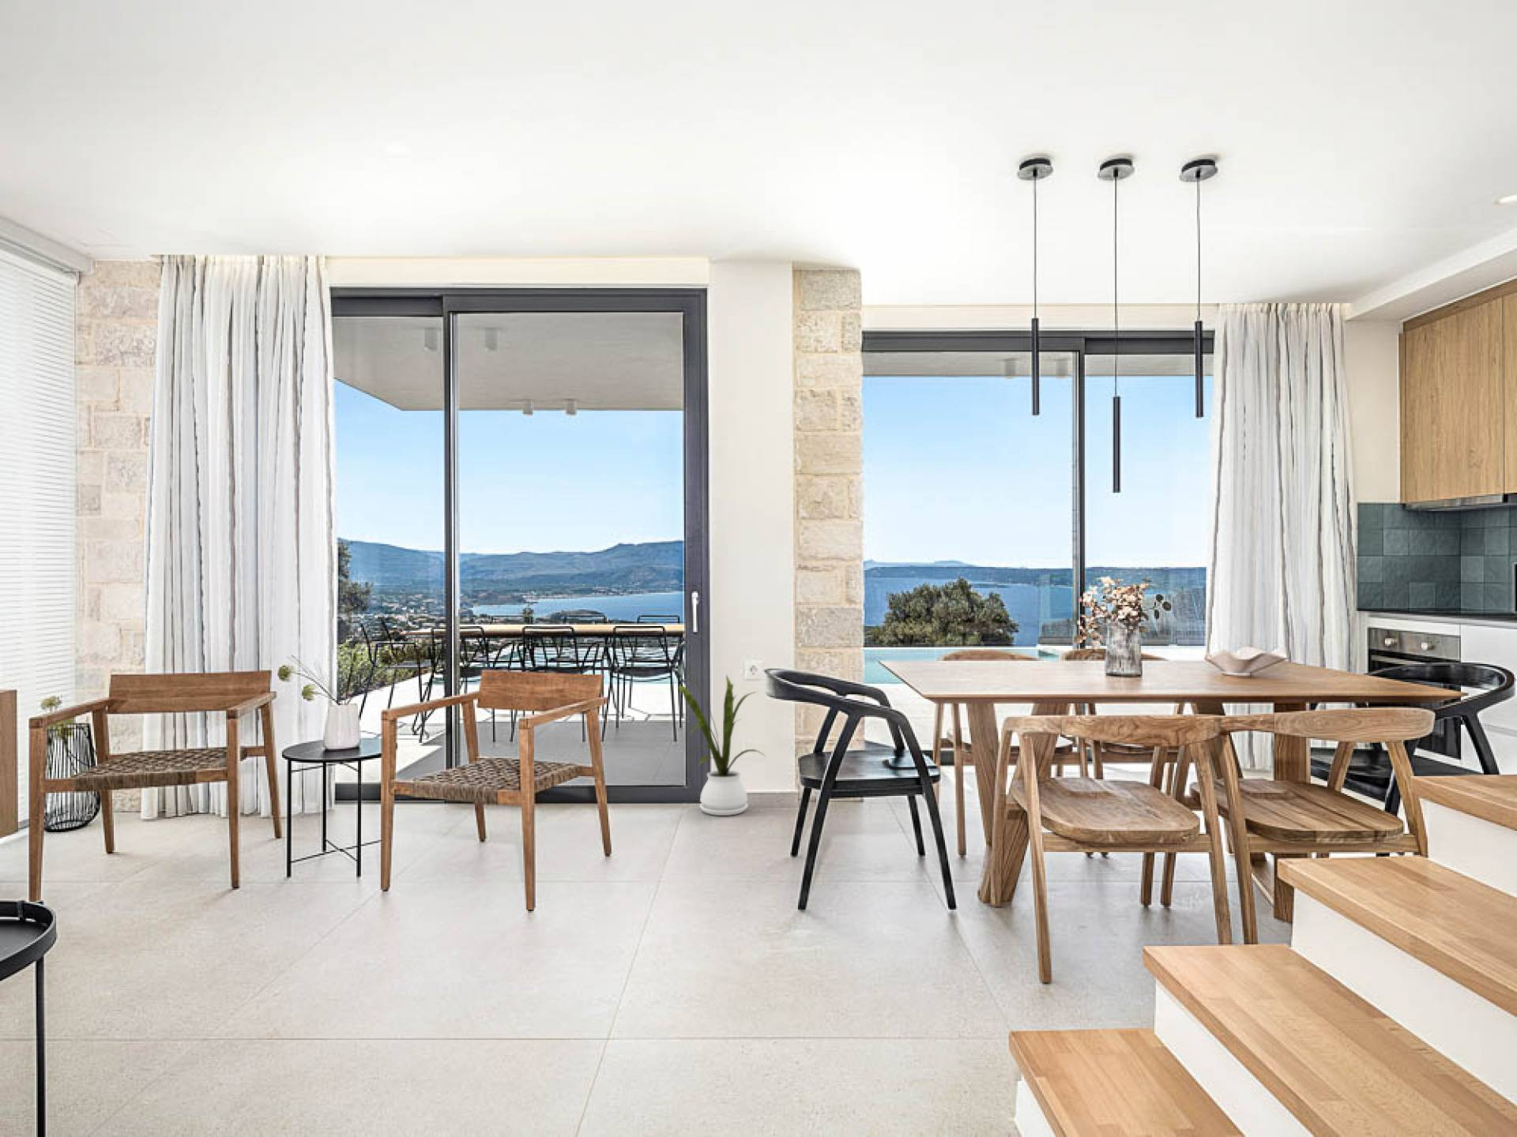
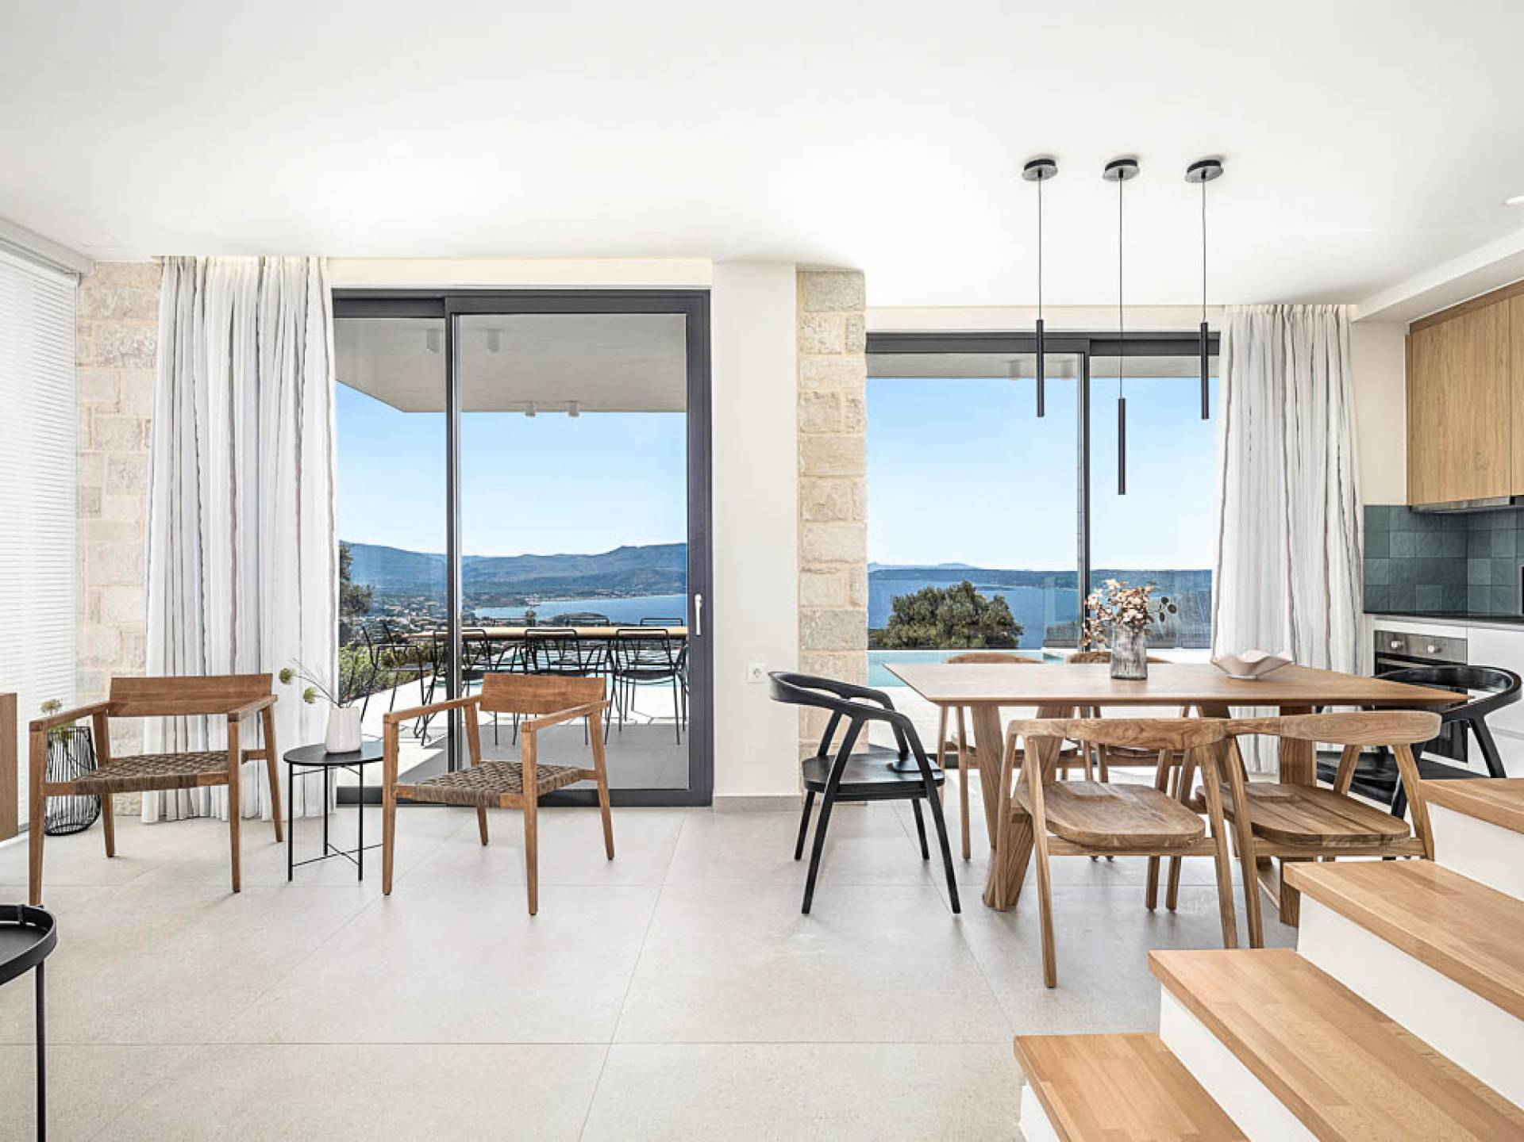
- house plant (717, 736)
